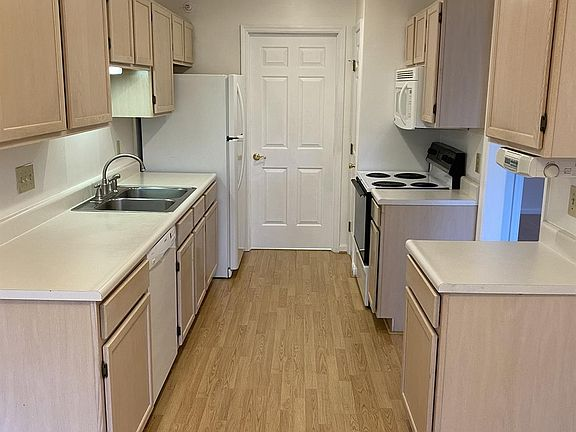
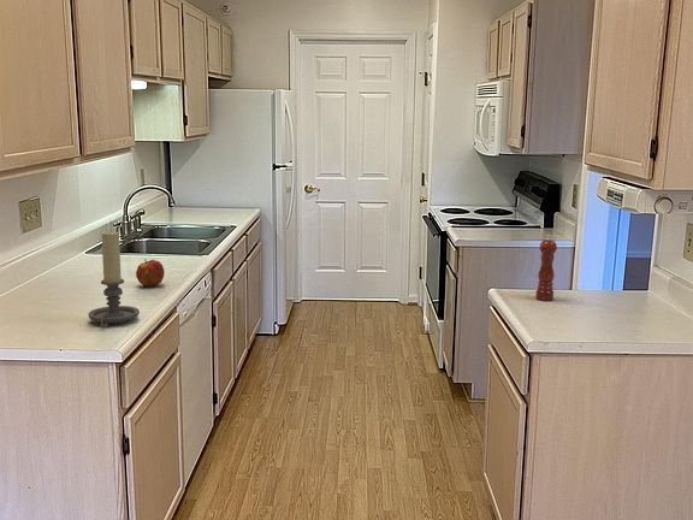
+ pepper mill (546, 267)
+ candle holder (109, 276)
+ apple (150, 272)
